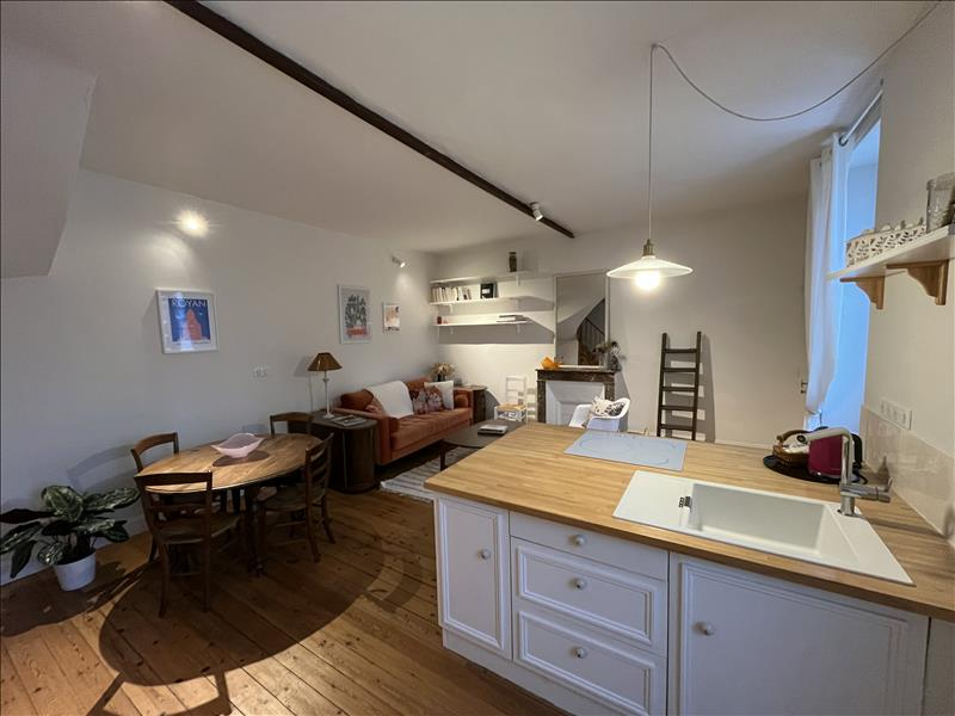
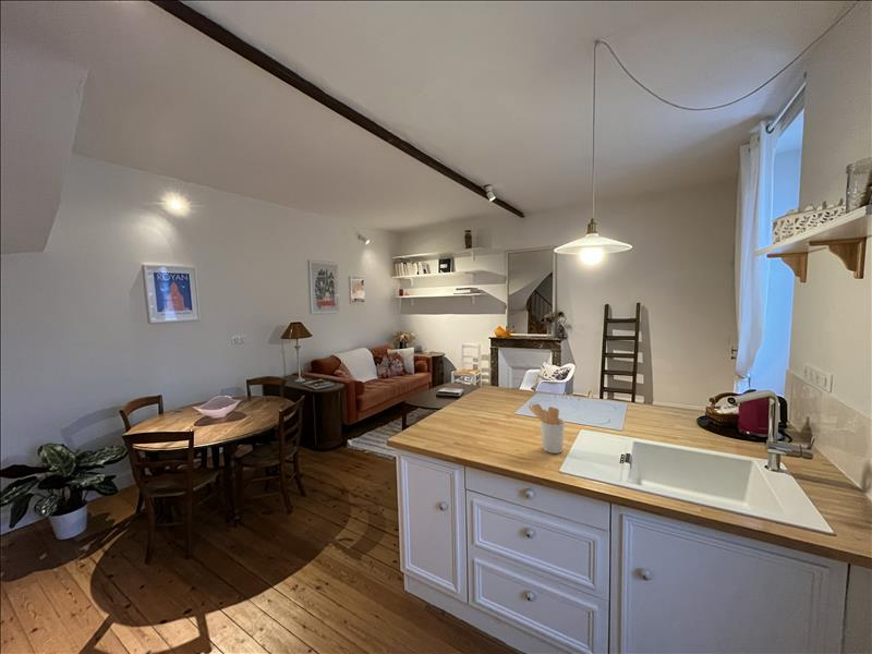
+ utensil holder (546, 426)
